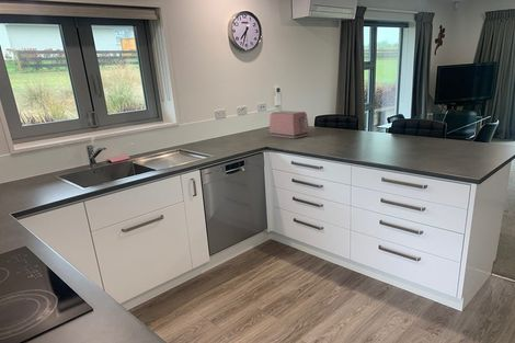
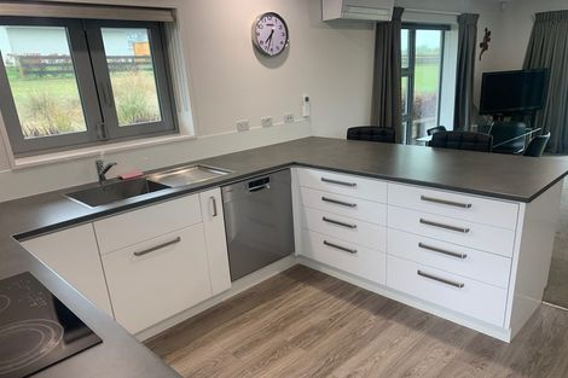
- toaster (289, 124)
